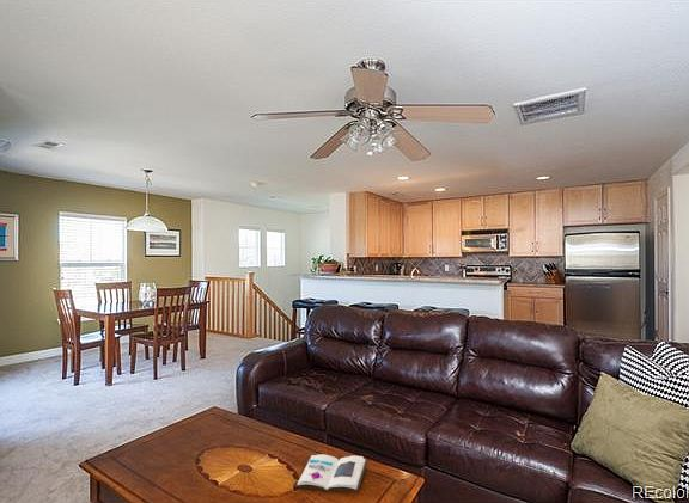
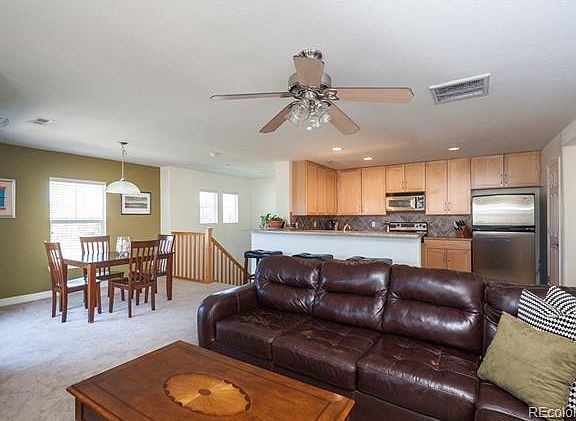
- book (333, 471)
